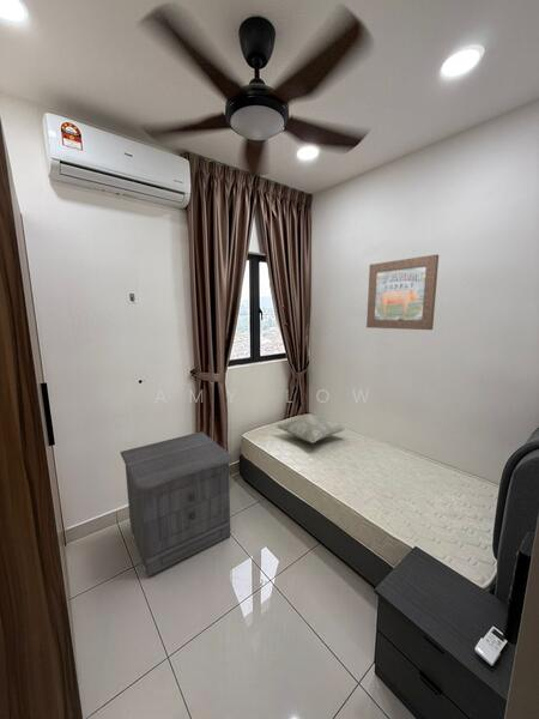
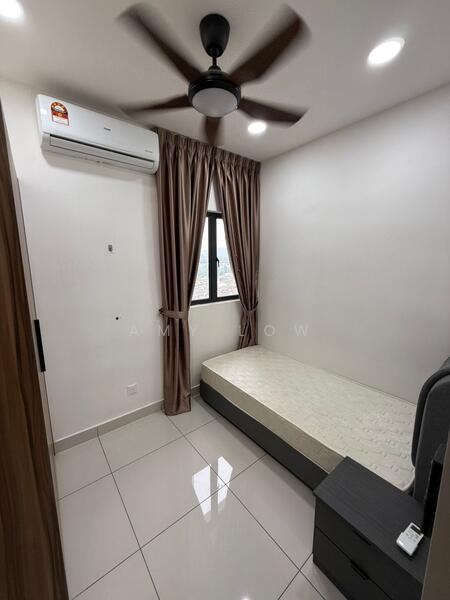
- nightstand (178, 495)
- decorative pillow (310, 427)
- wall art (399, 295)
